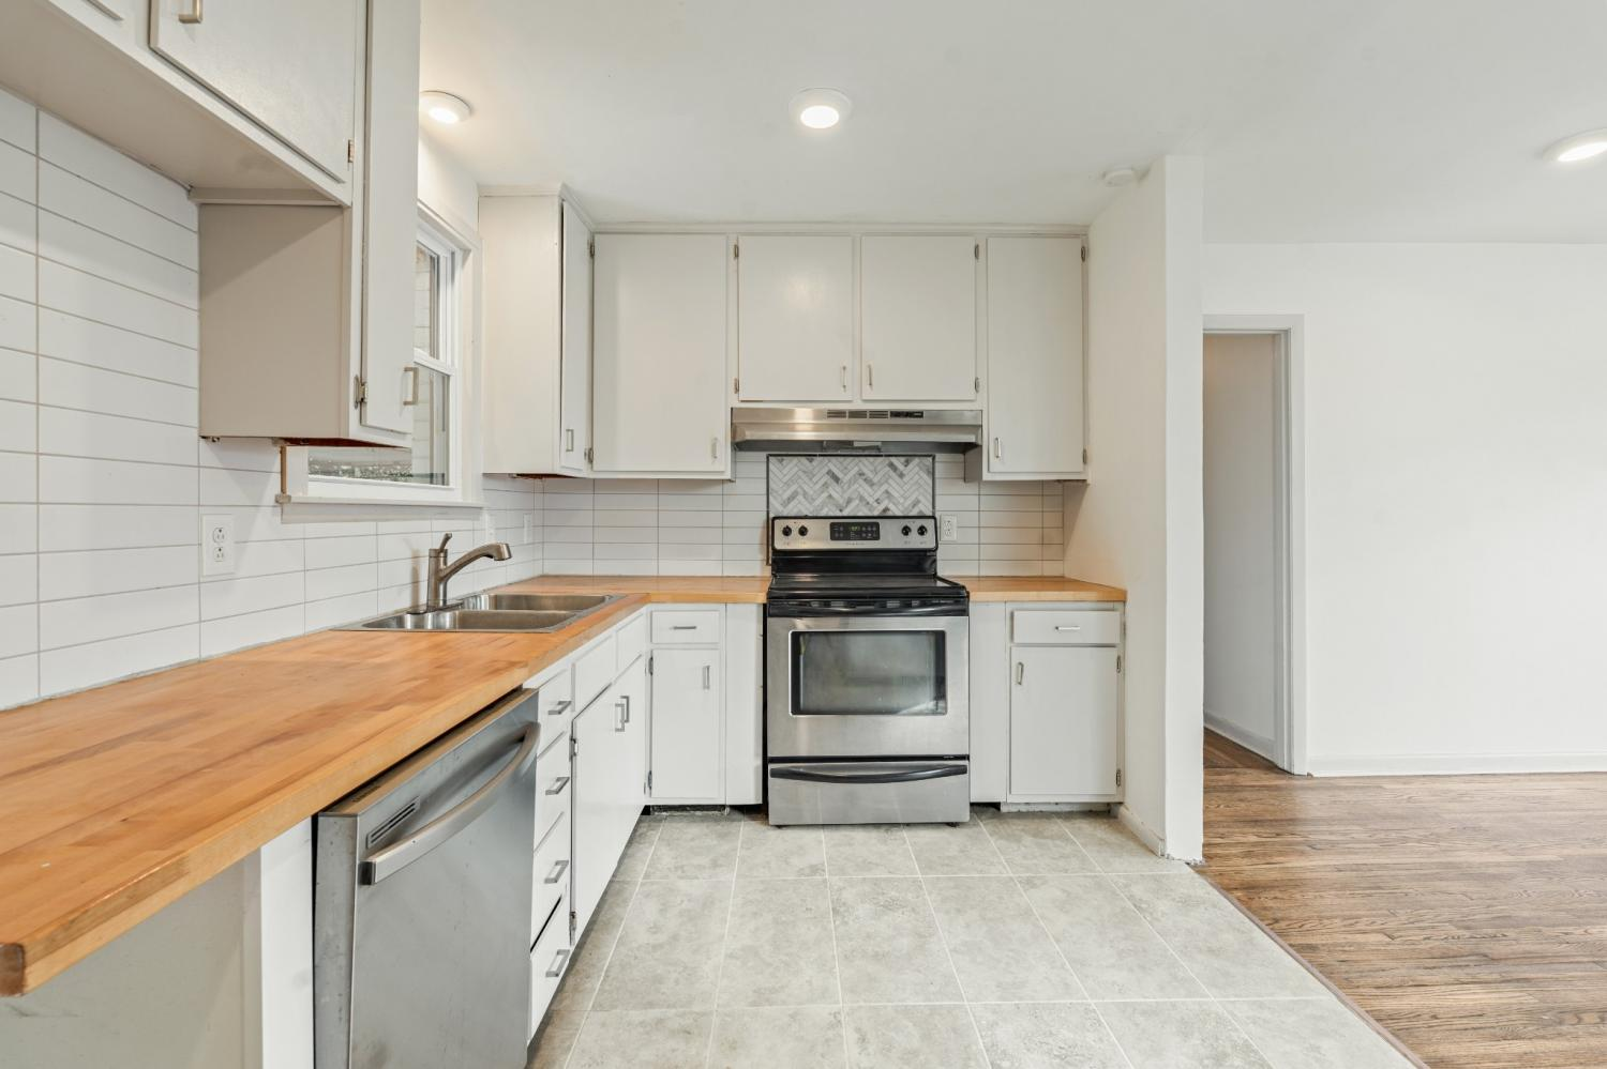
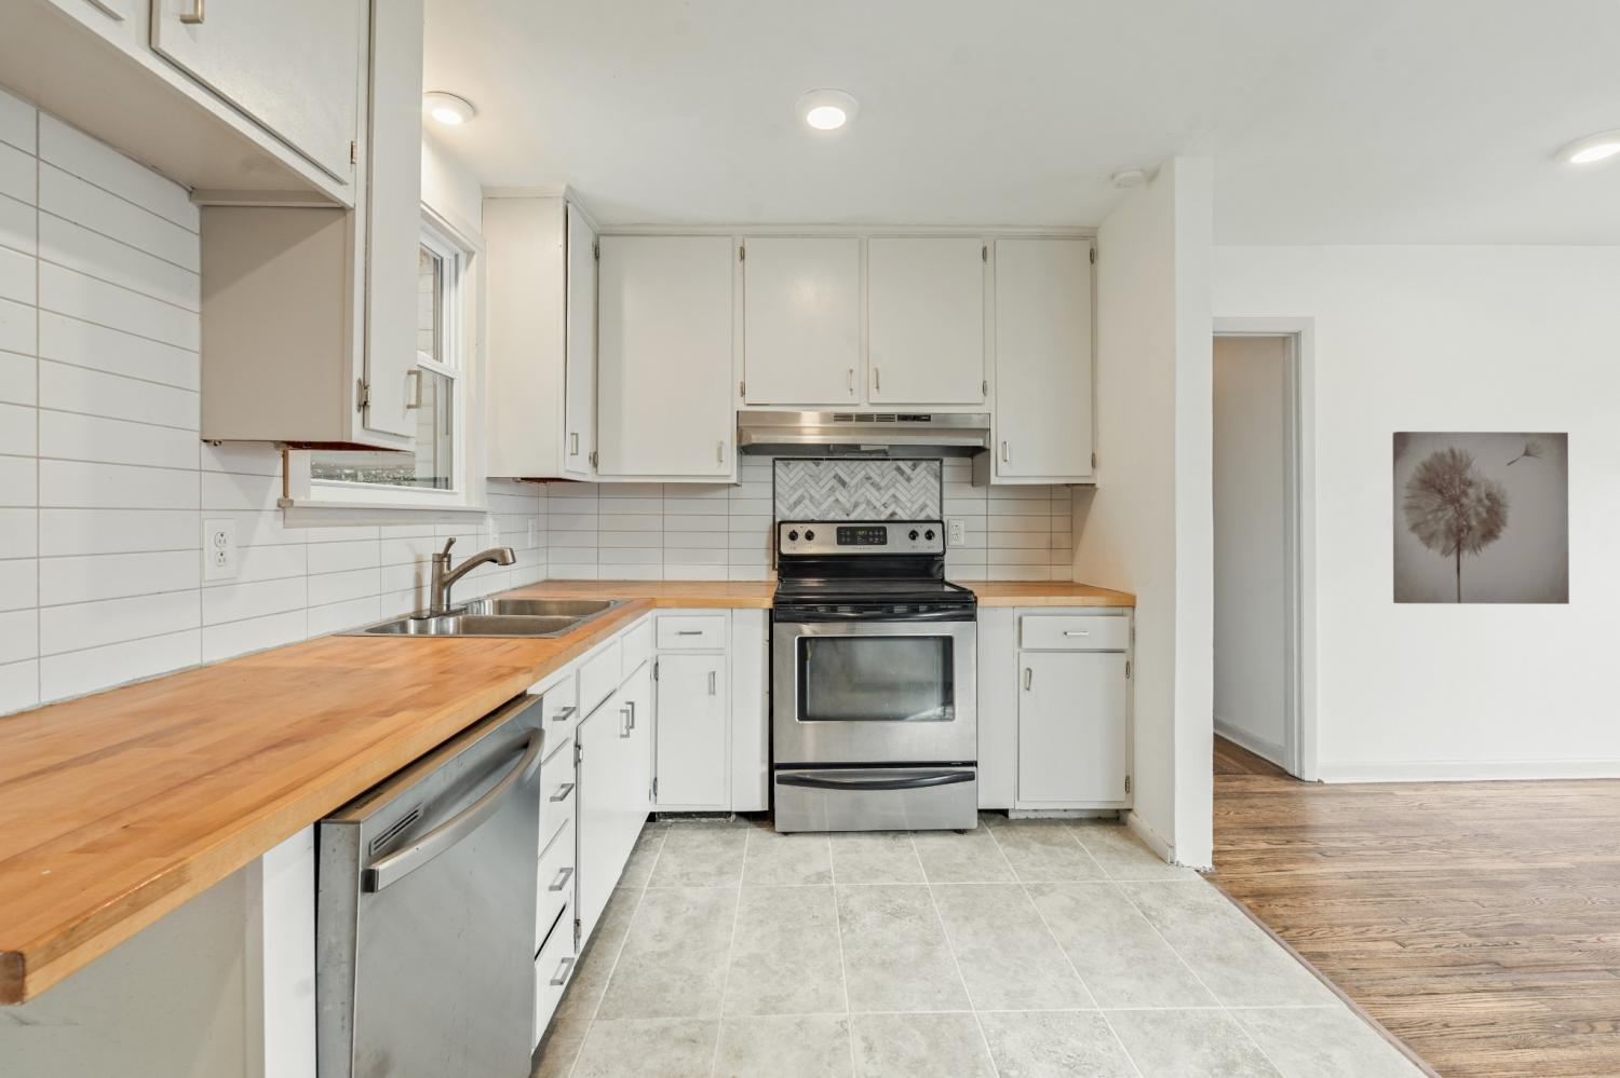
+ wall art (1479, 517)
